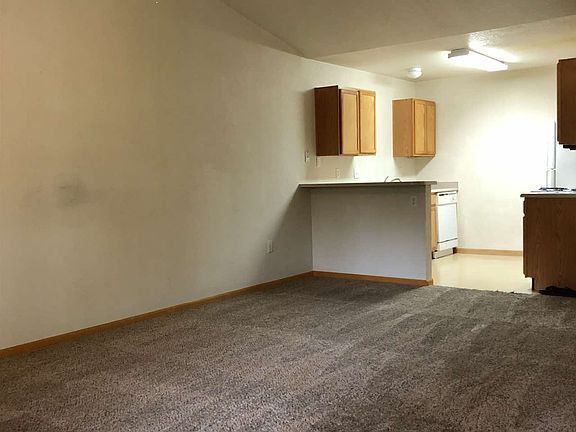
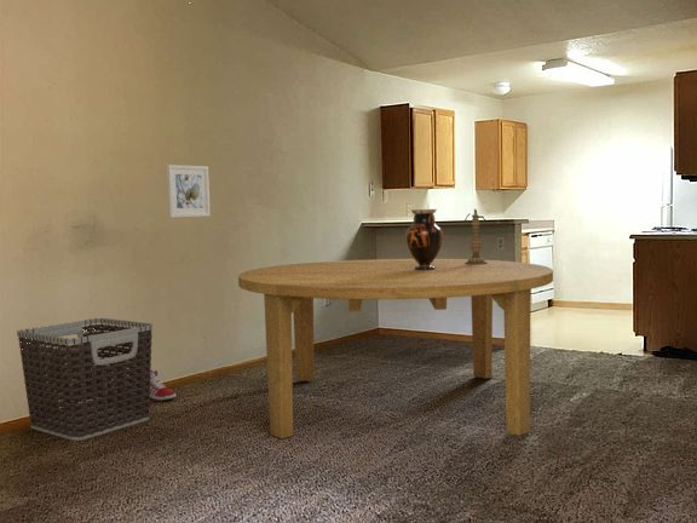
+ candlestick (476, 235)
+ dining table (394, 298)
+ sneaker (157, 384)
+ vase (424, 238)
+ clothes hamper (88, 375)
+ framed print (189, 191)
